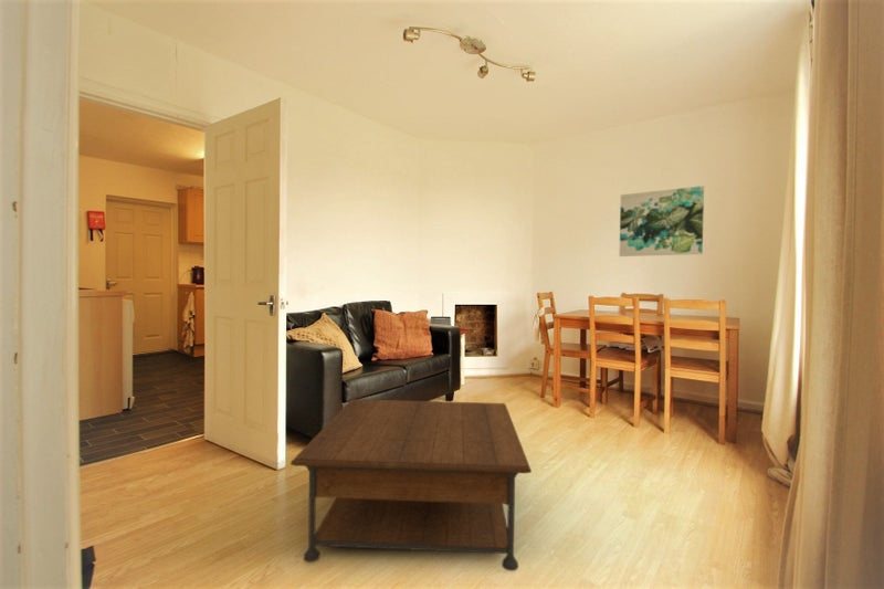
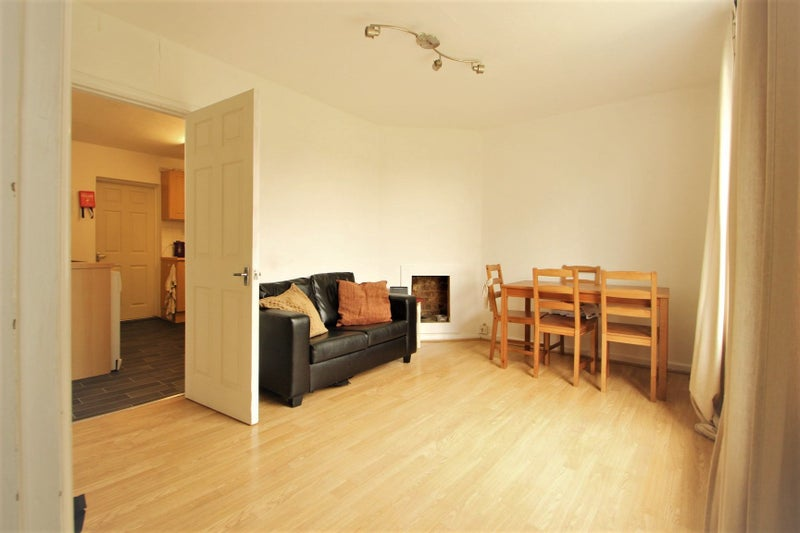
- wall art (659, 222)
- coffee table (420, 467)
